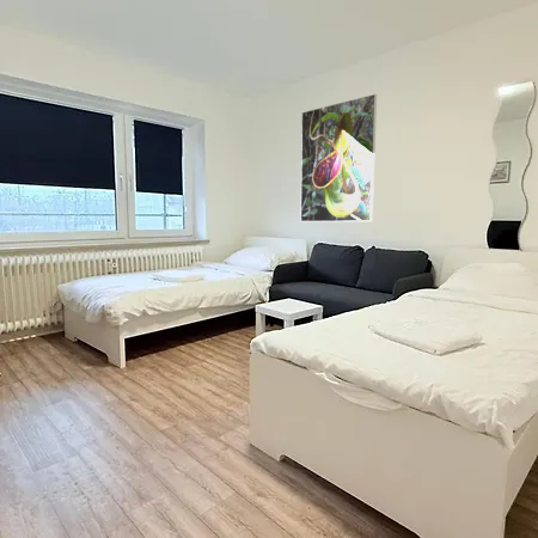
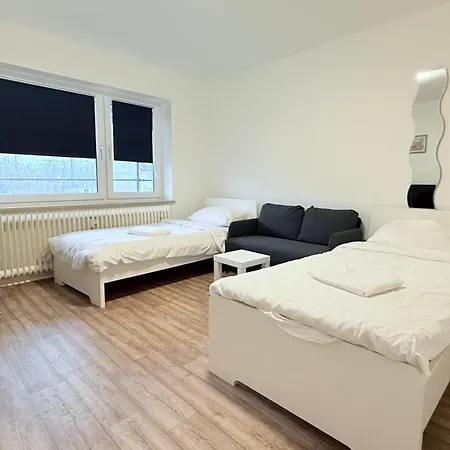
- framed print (335, 164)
